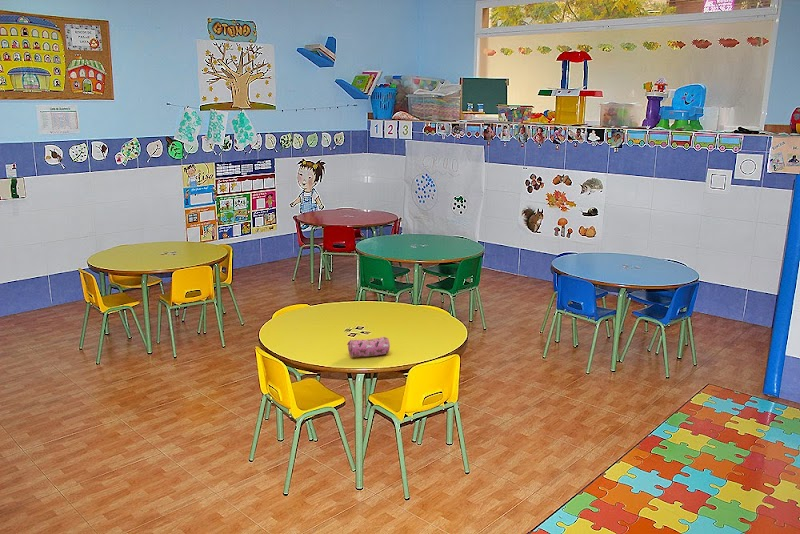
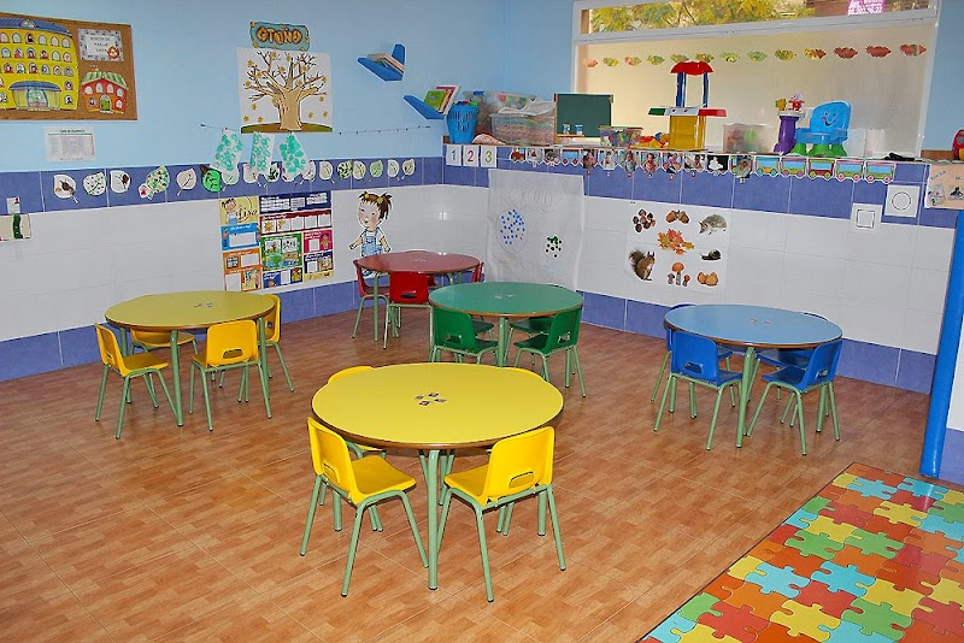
- pencil case (368, 346)
